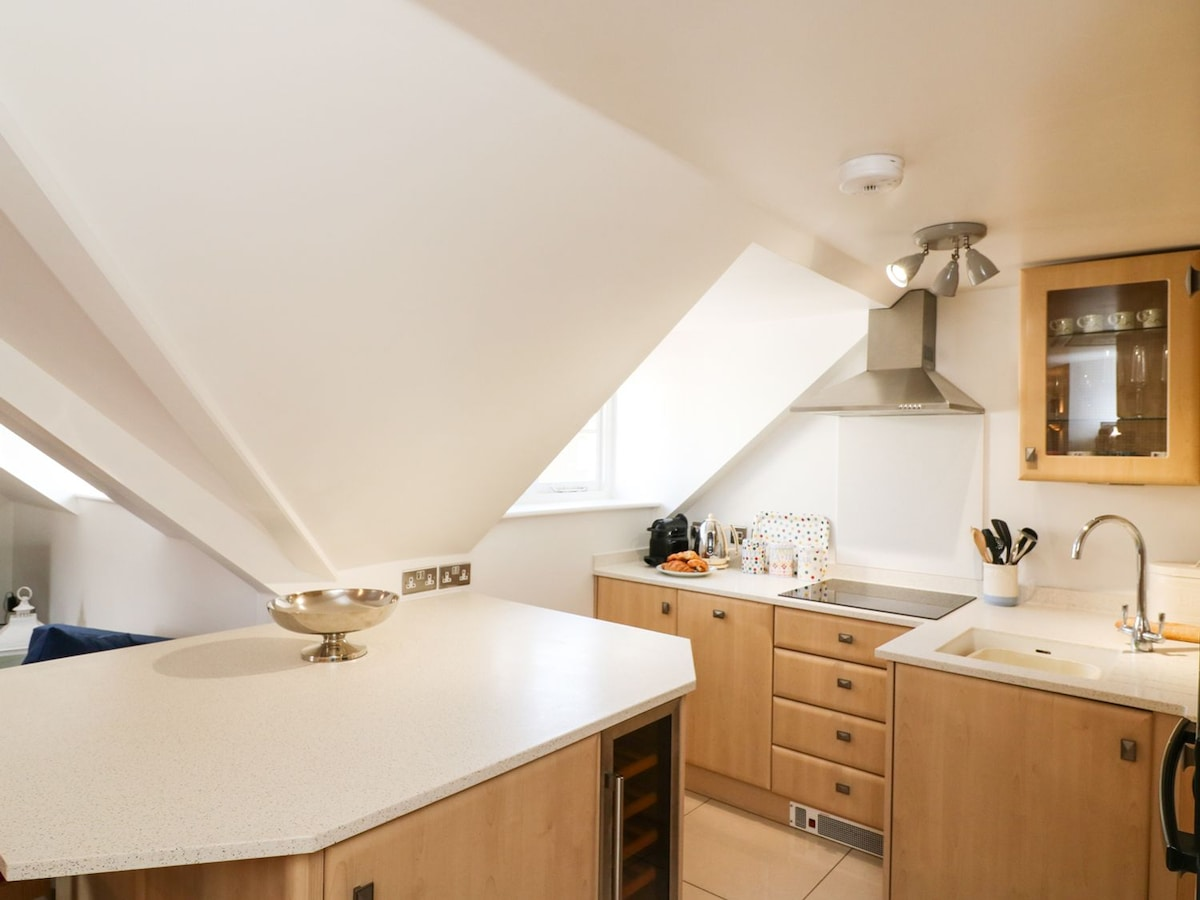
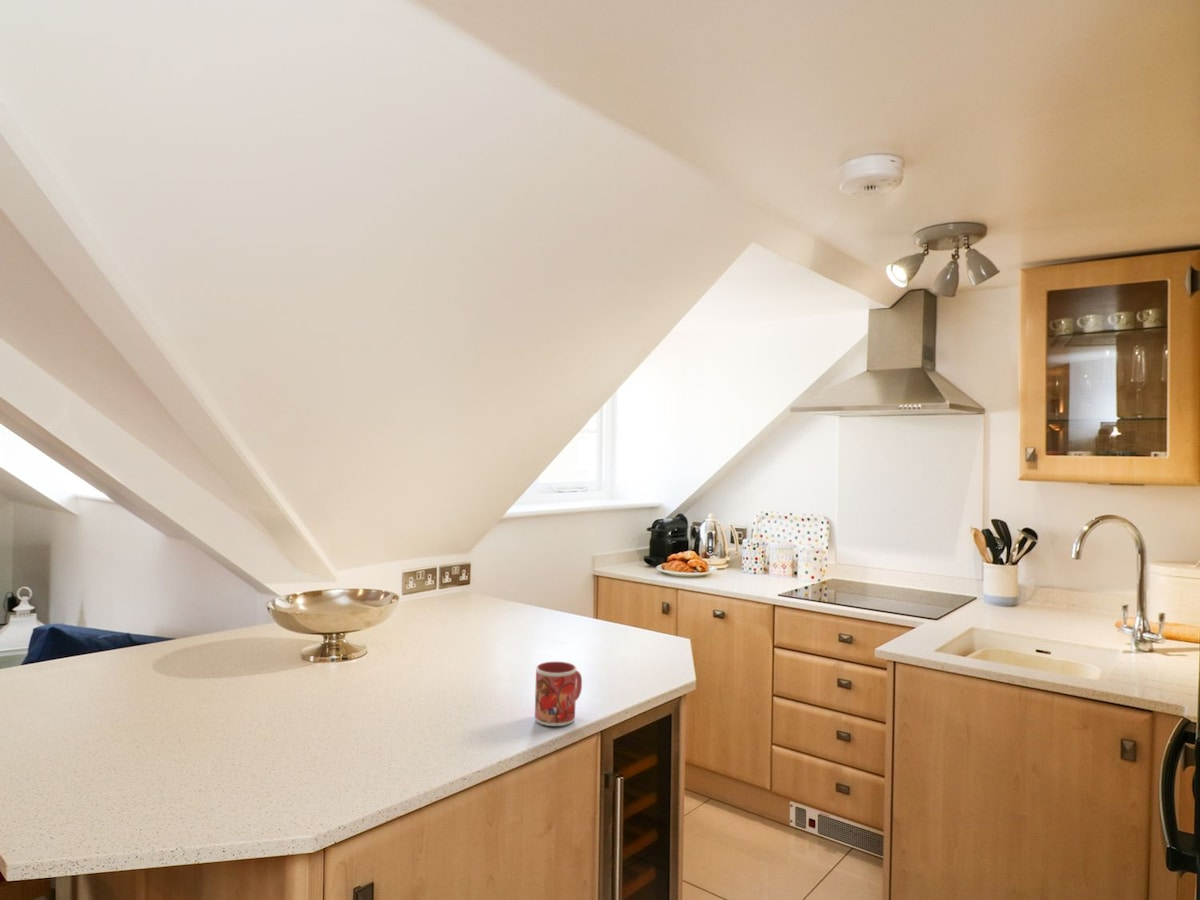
+ mug (562, 691)
